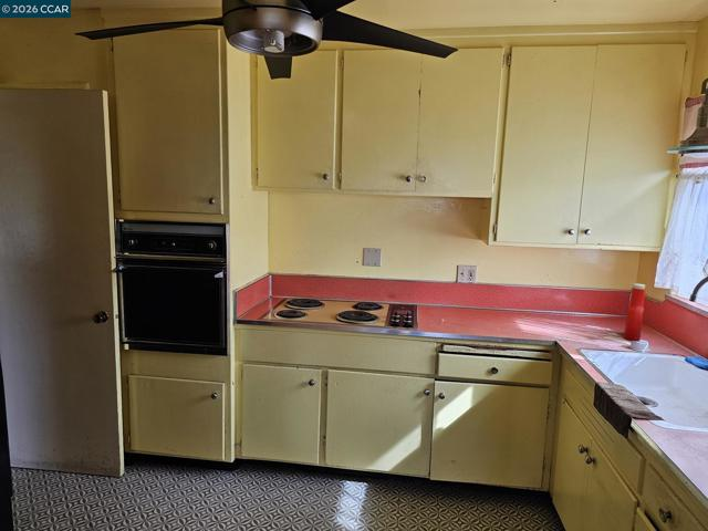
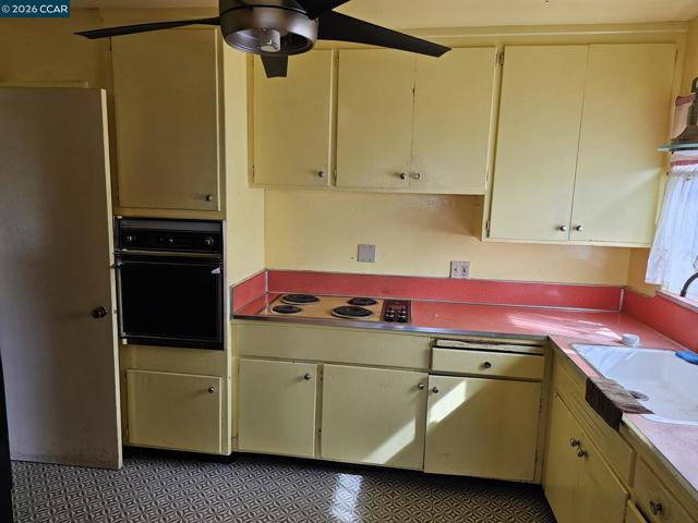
- soap bottle (635, 310)
